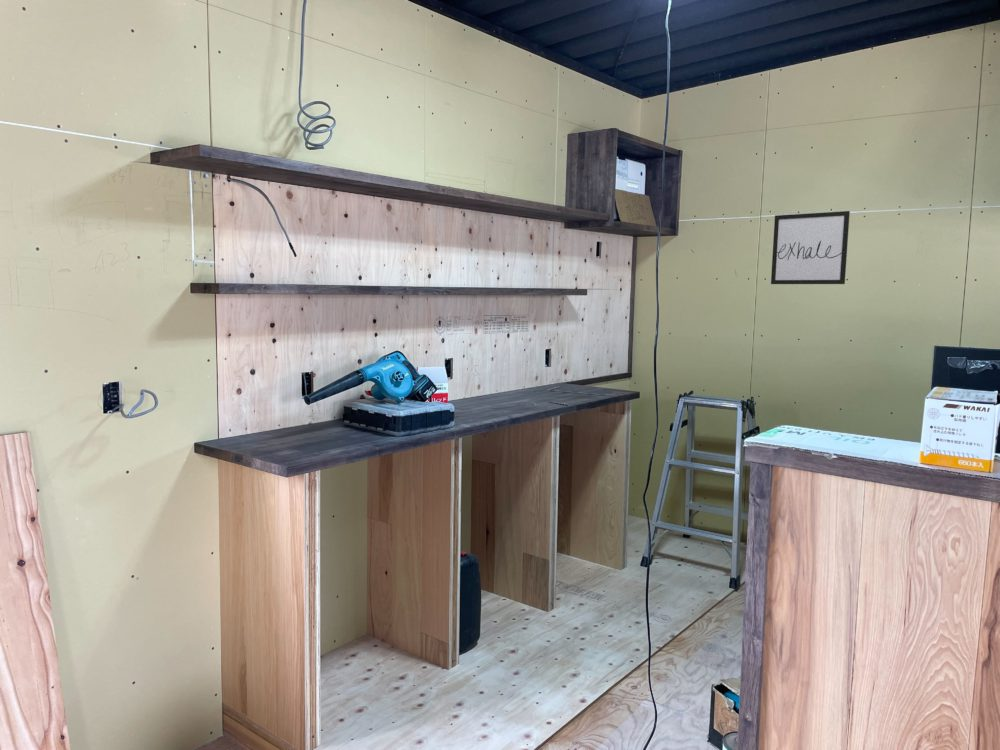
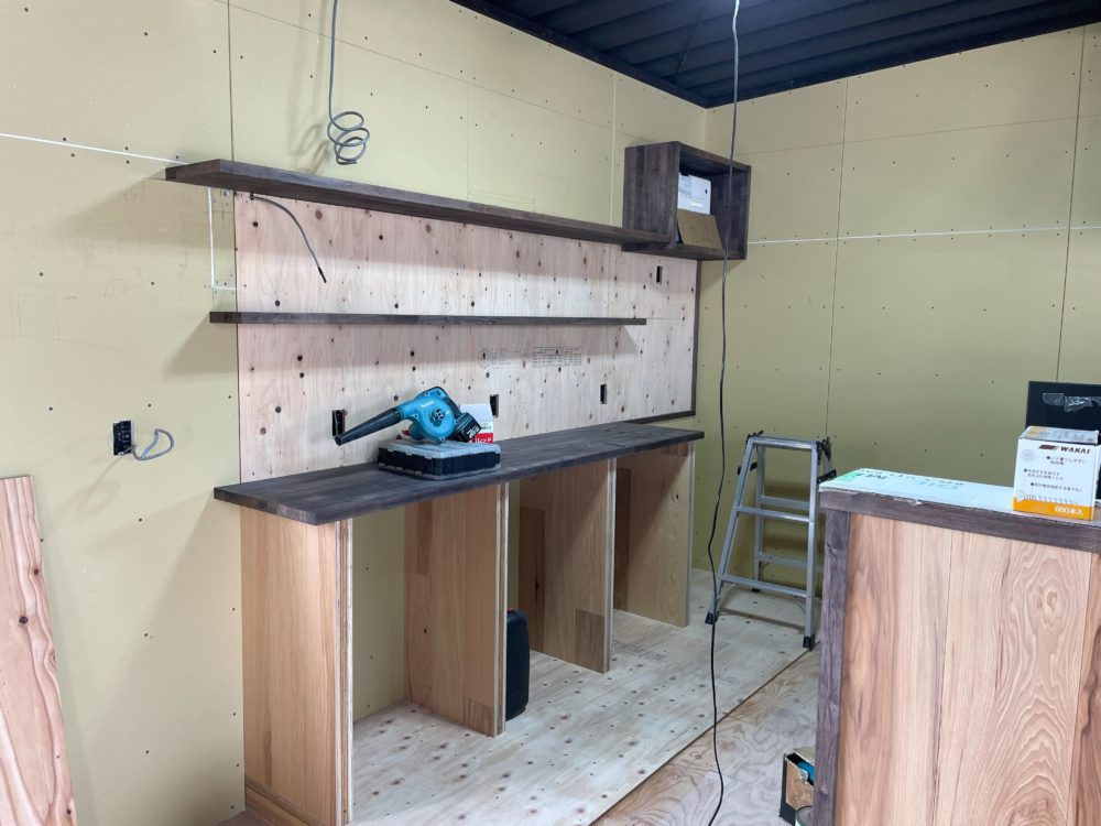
- wall art (808, 248)
